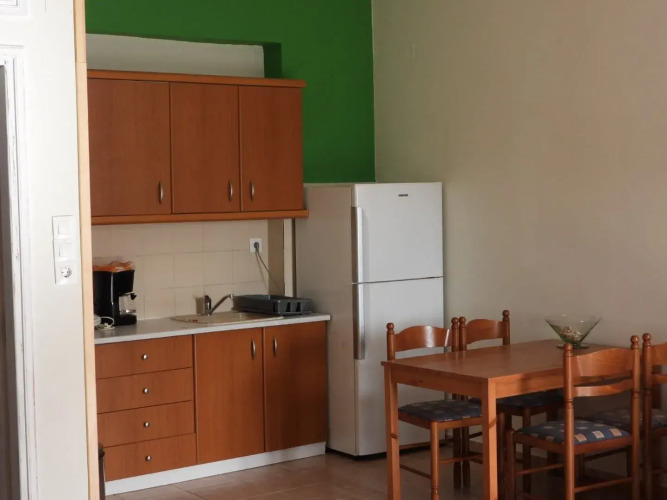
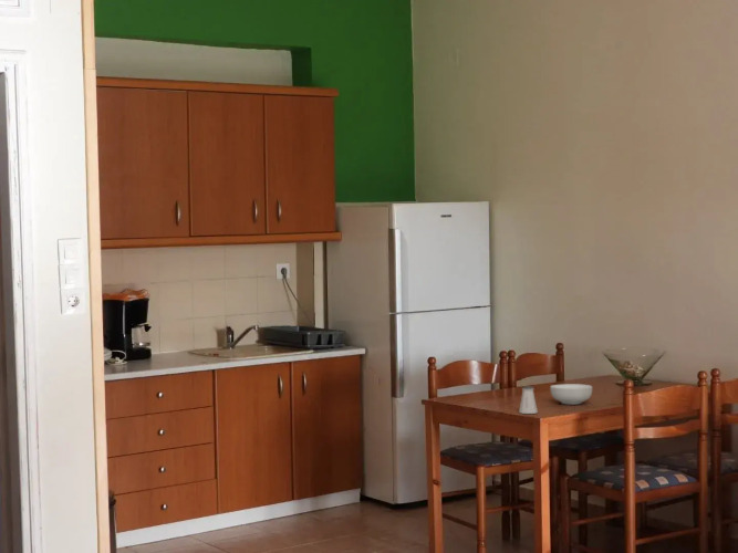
+ cereal bowl (571, 394)
+ saltshaker (528, 399)
